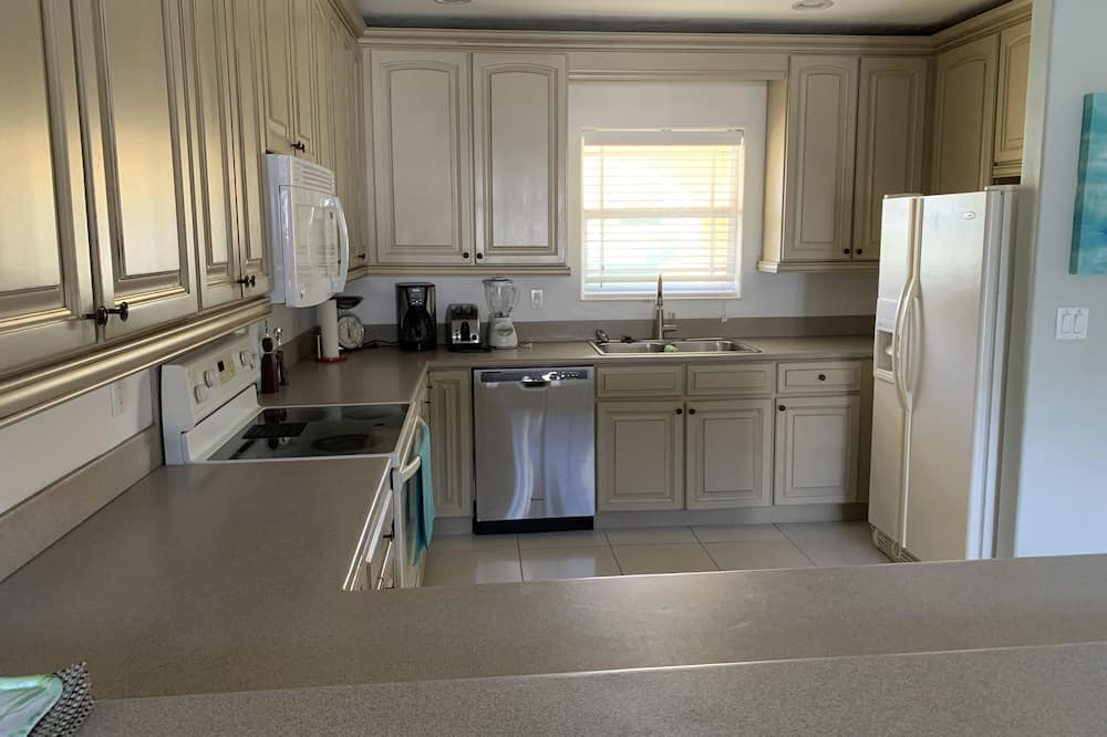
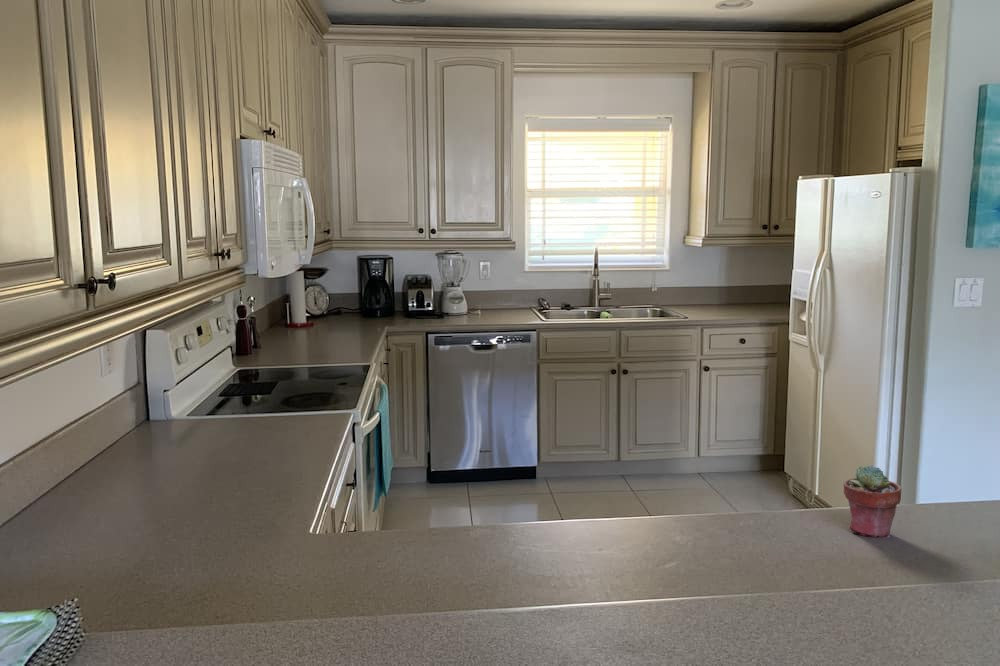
+ potted succulent (871, 498)
